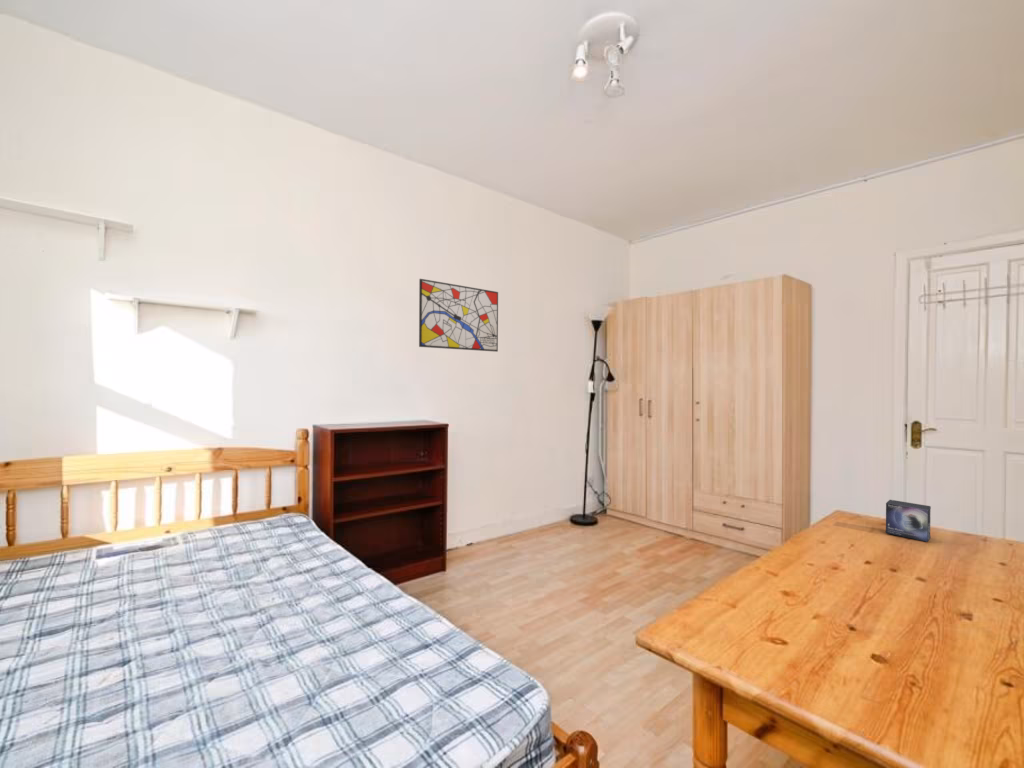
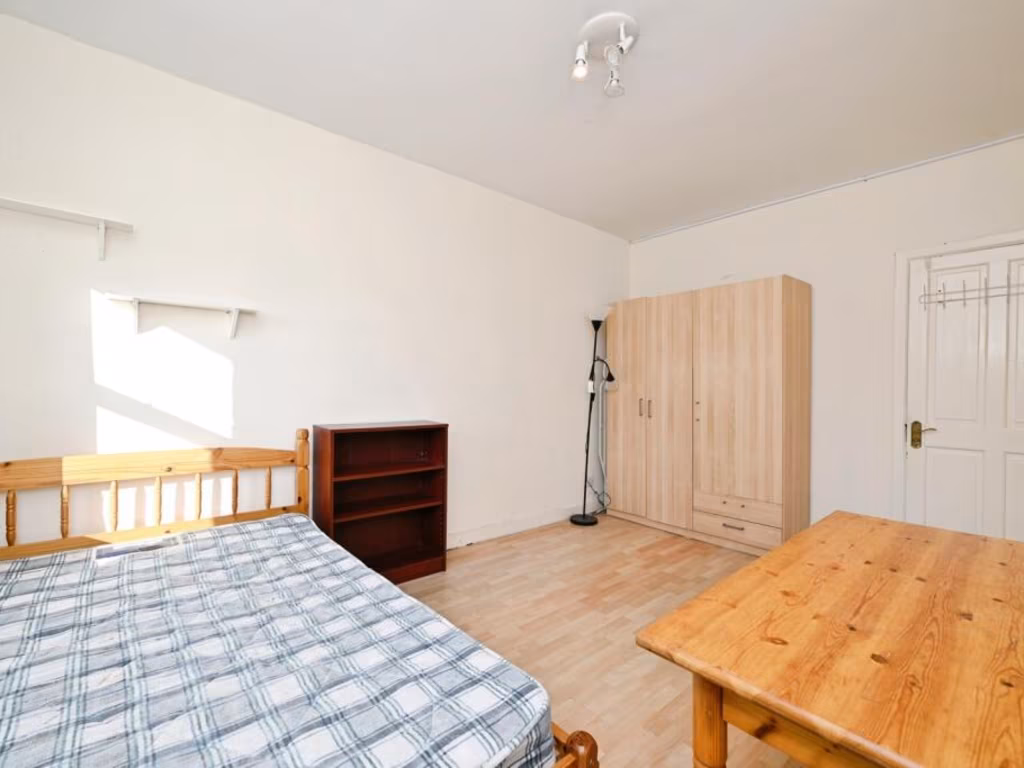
- small box (907, 519)
- wall art (461, 317)
